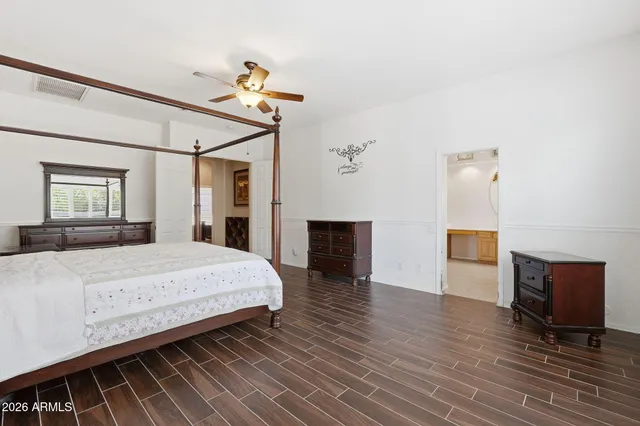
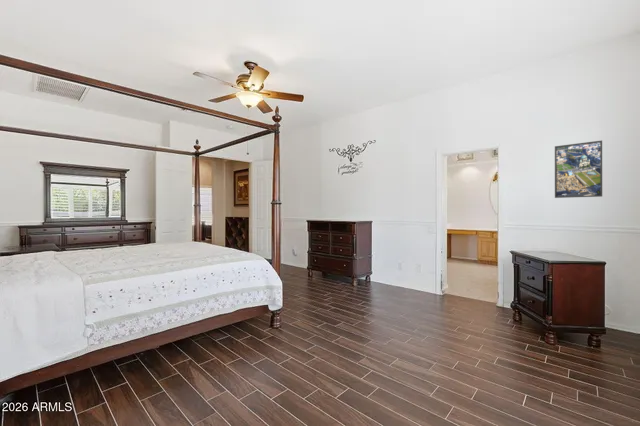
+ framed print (577, 170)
